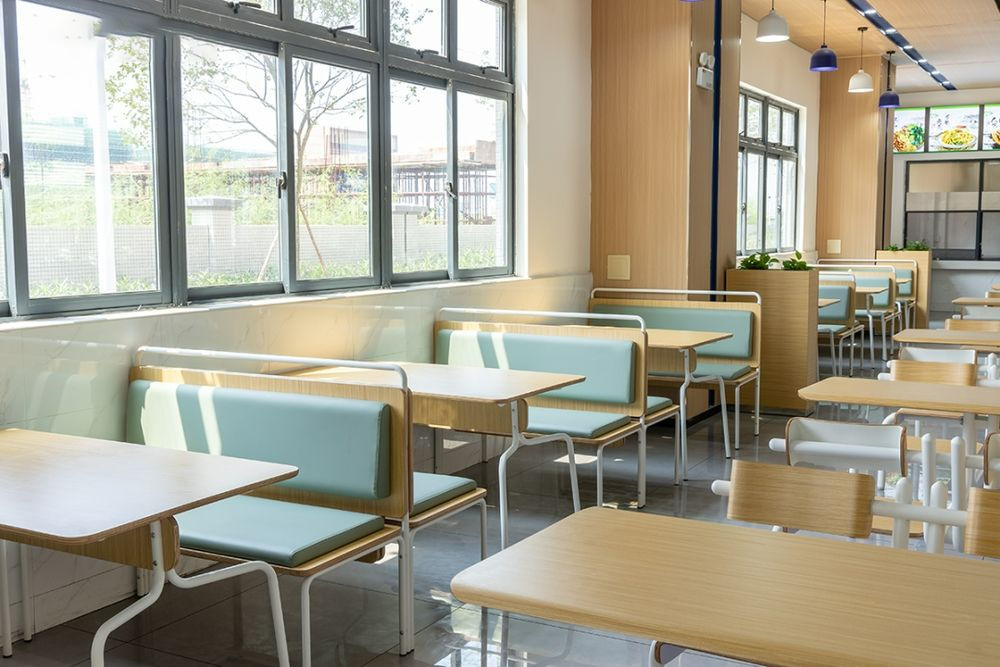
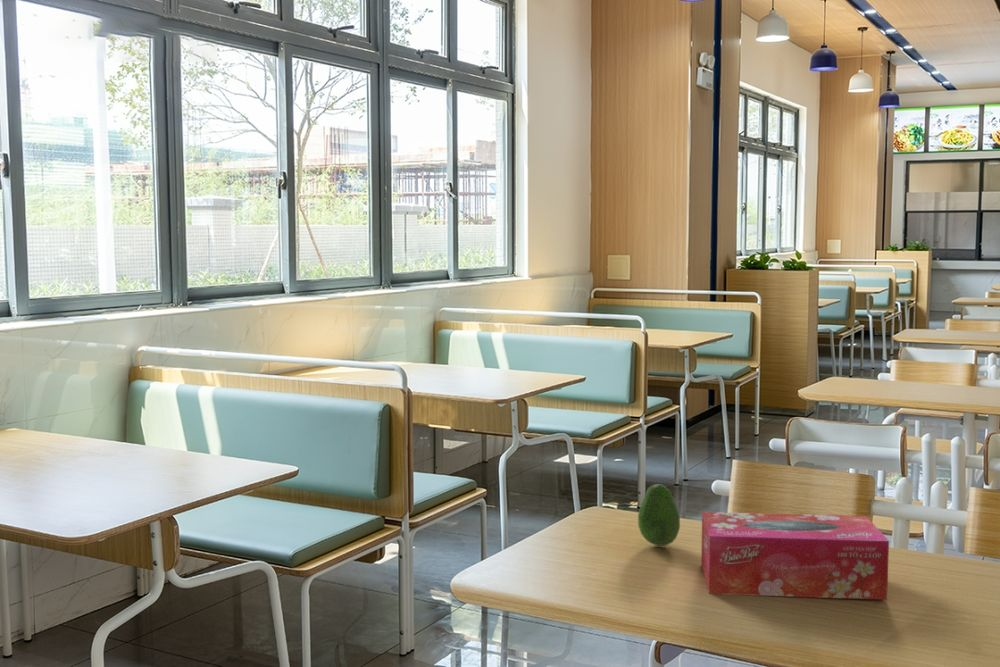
+ tissue box (790, 553)
+ fruit (658, 515)
